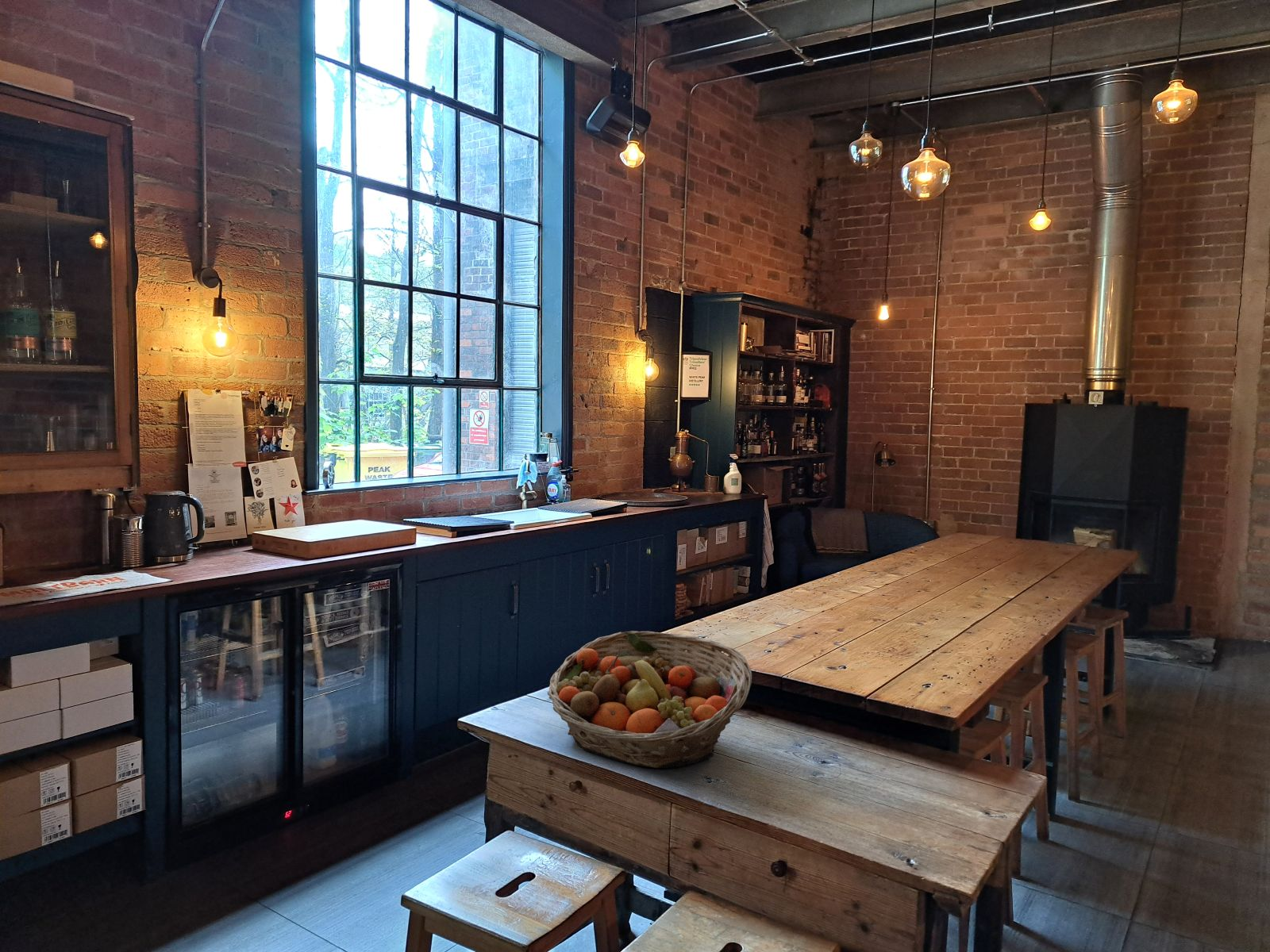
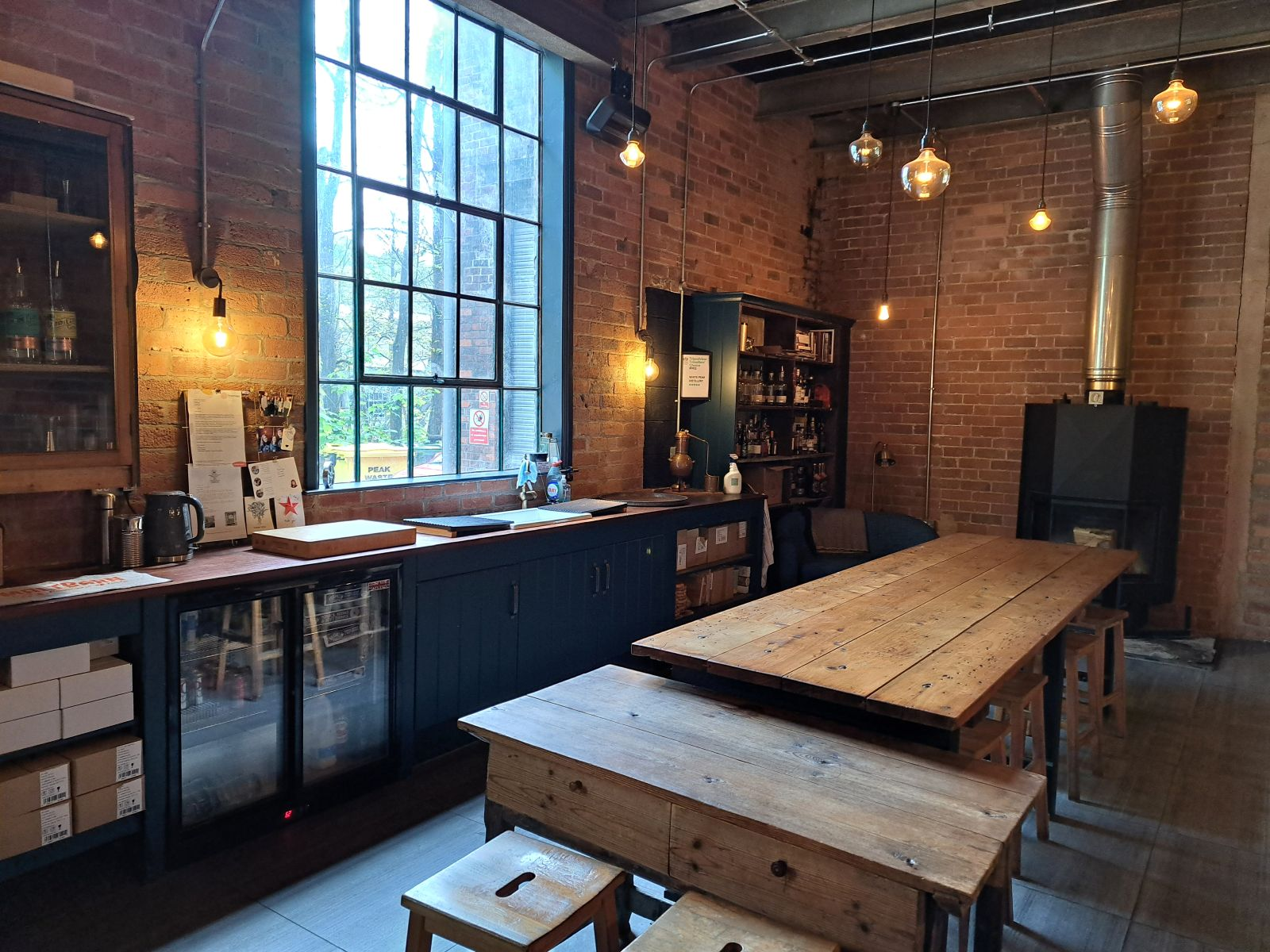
- fruit basket (648, 695)
